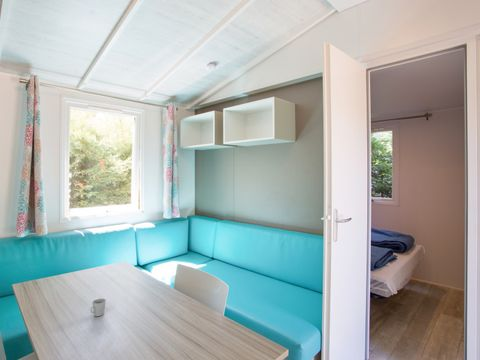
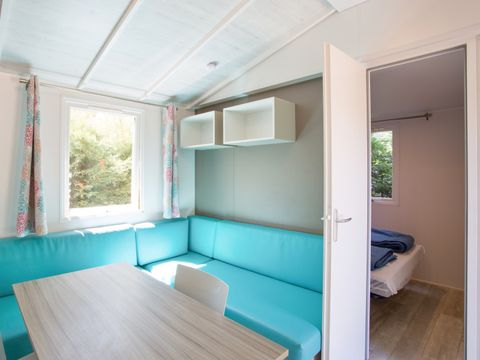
- cup (97, 303)
